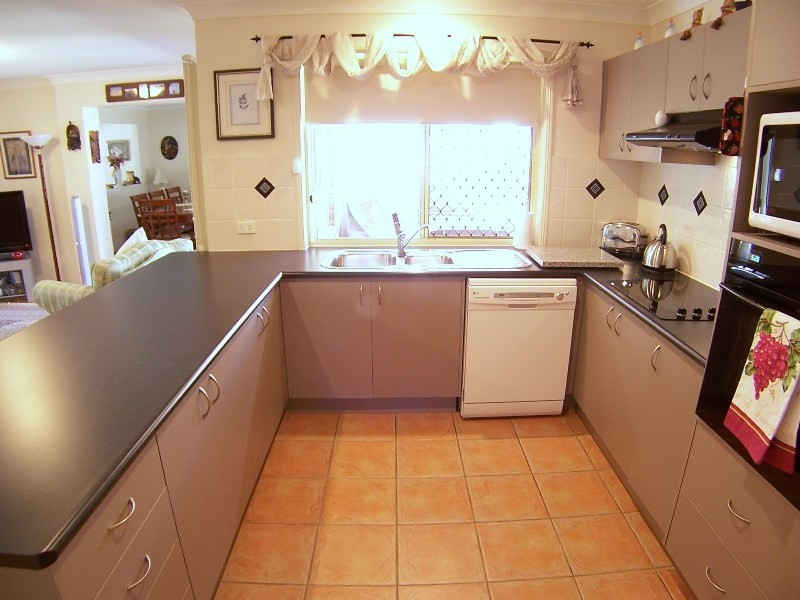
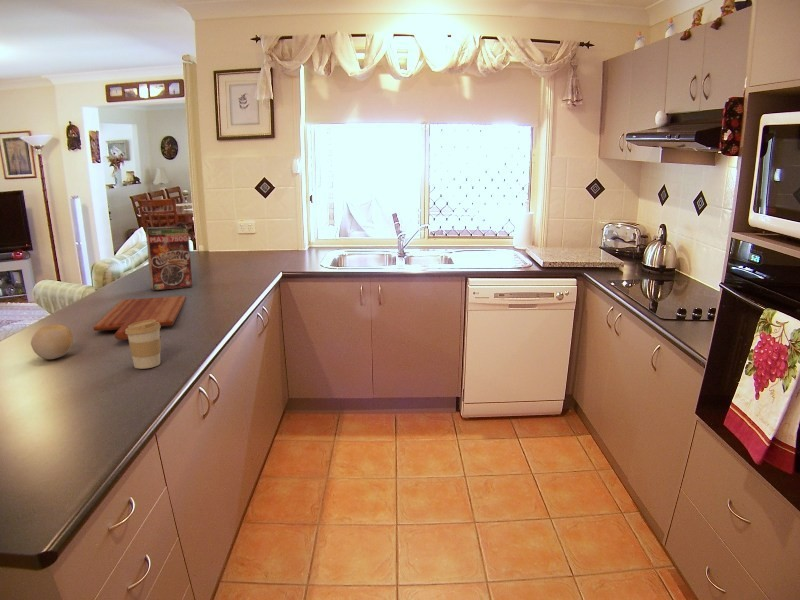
+ fruit (51, 342)
+ cutting board (144, 312)
+ cereal box (169, 255)
+ coffee cup (144, 343)
